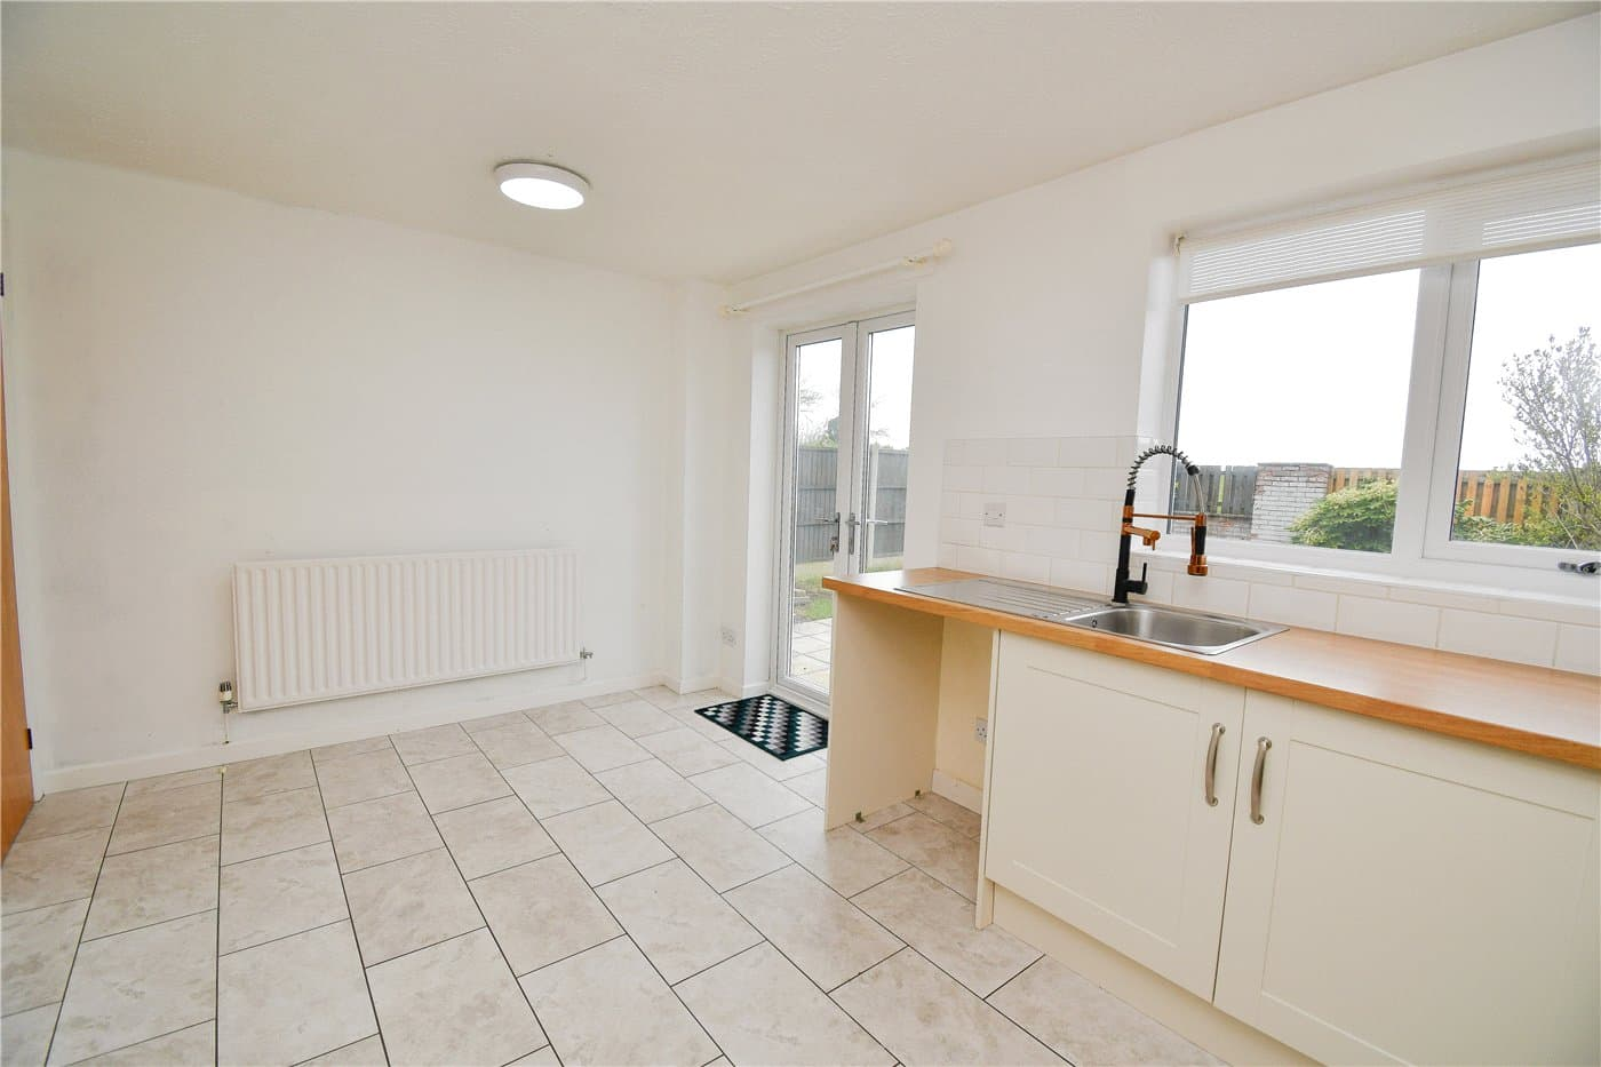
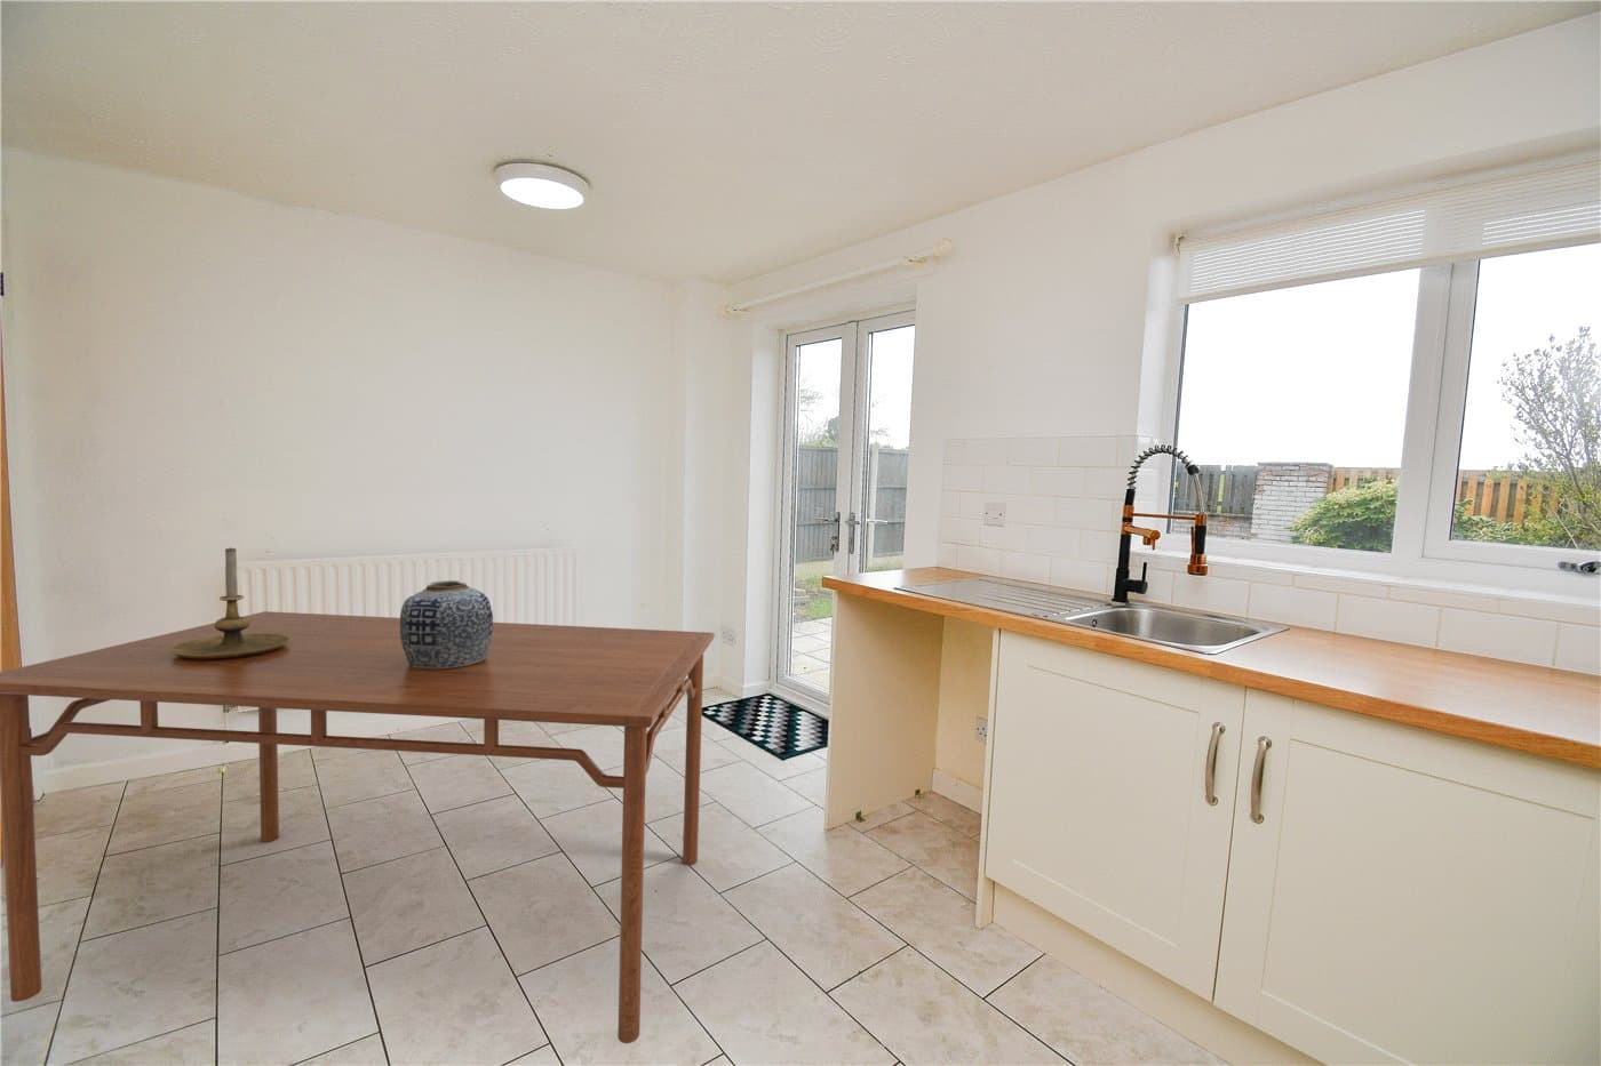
+ vase (448, 620)
+ candle holder (231, 597)
+ dining table (414, 751)
